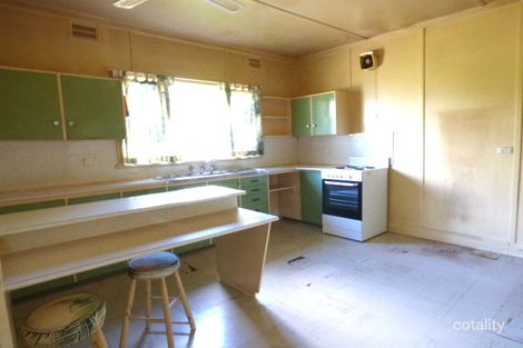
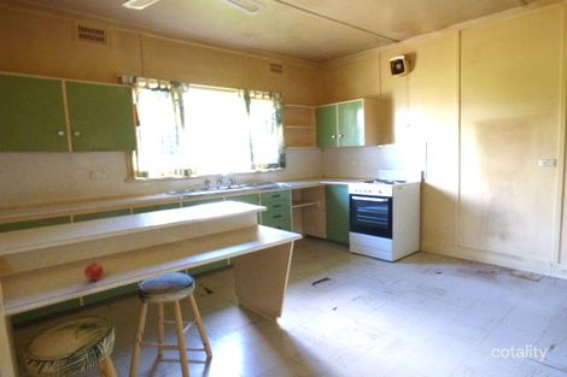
+ apple (93, 270)
